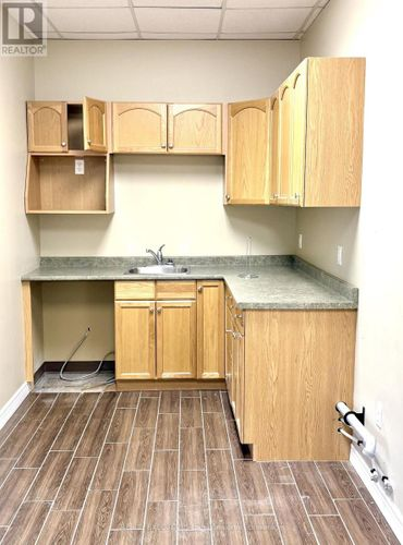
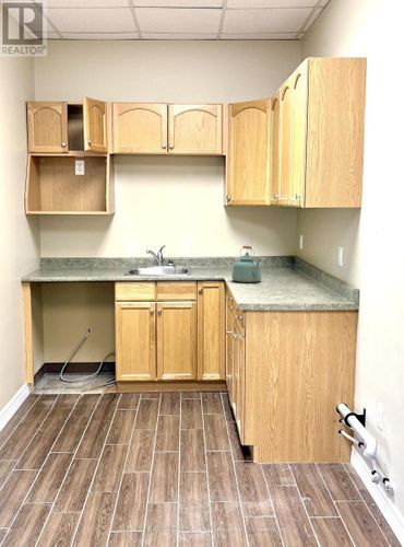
+ kettle (248, 264)
